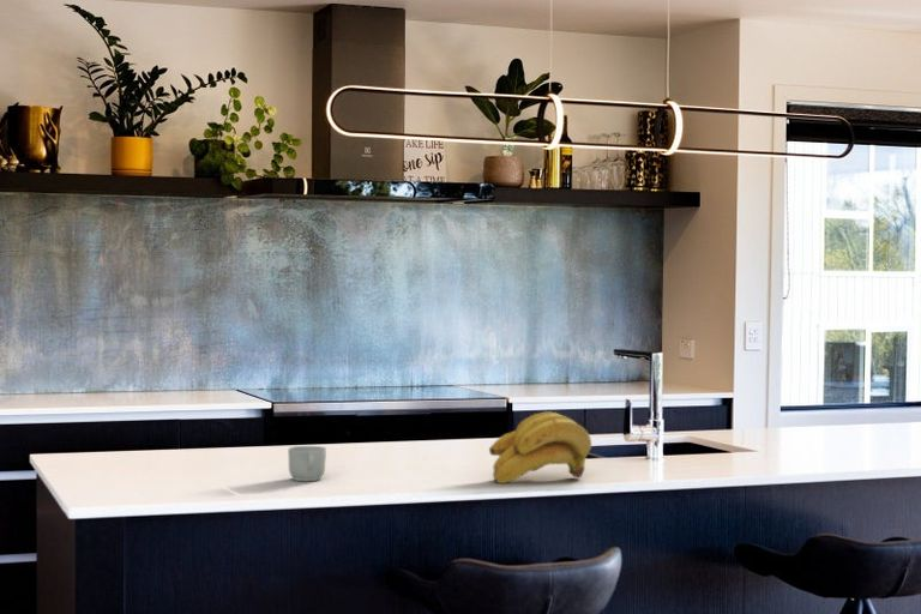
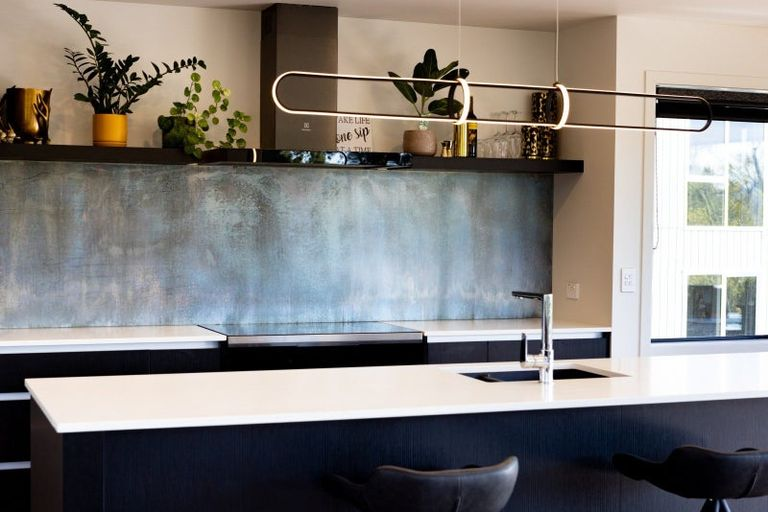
- banana bunch (538, 446)
- mug (307, 464)
